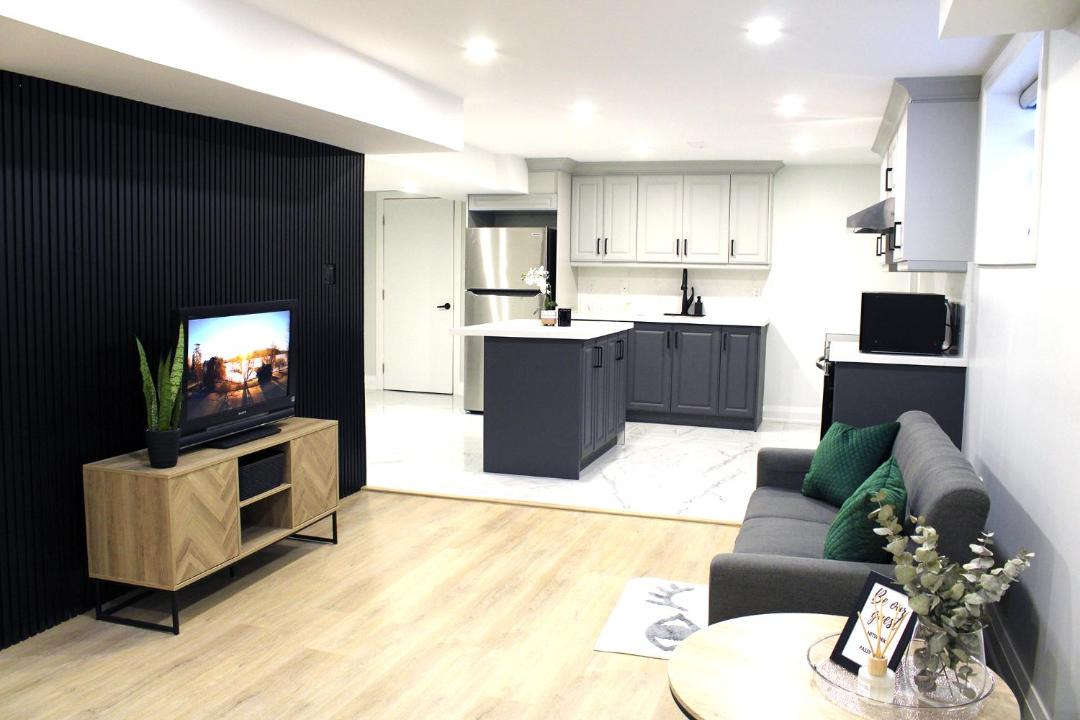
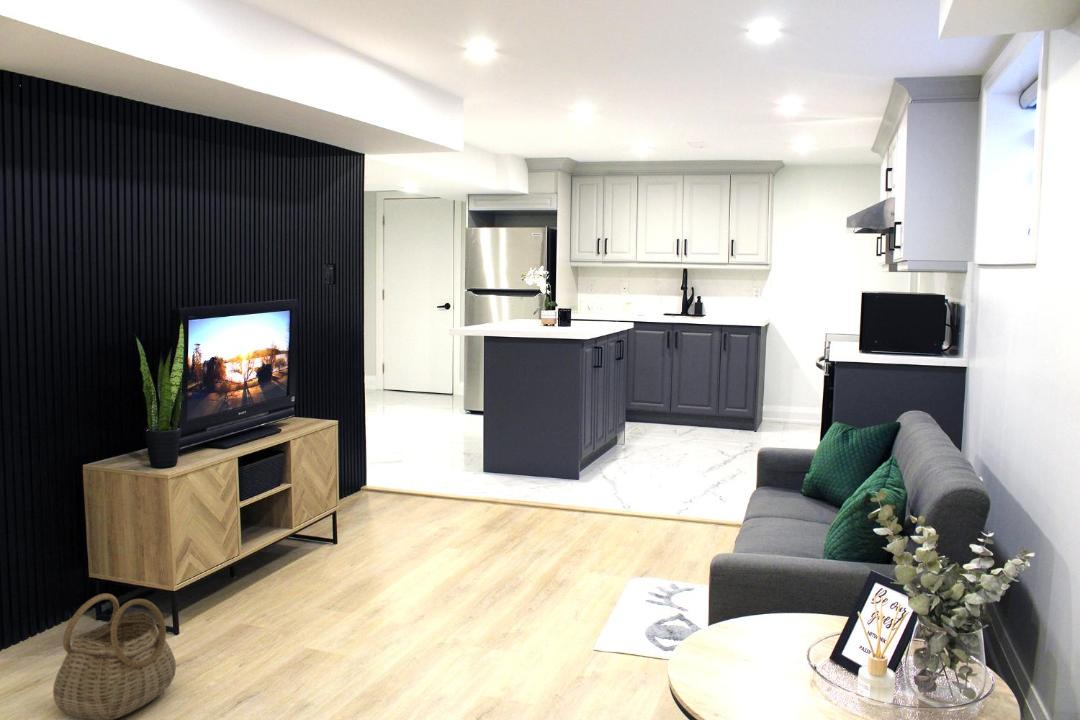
+ basket (115, 650)
